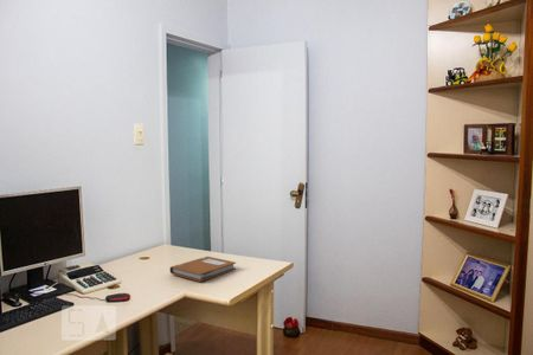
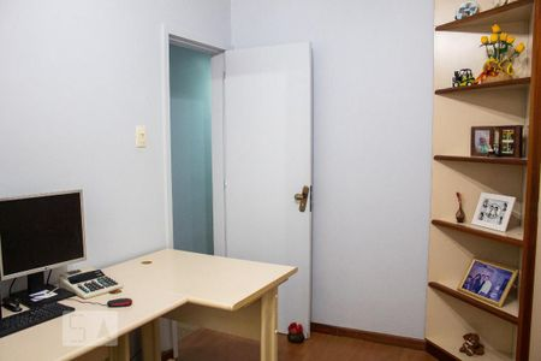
- notebook (204, 267)
